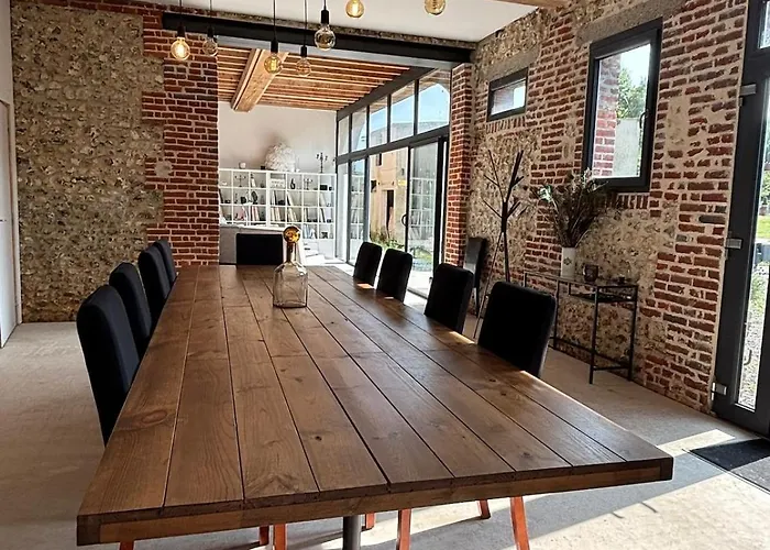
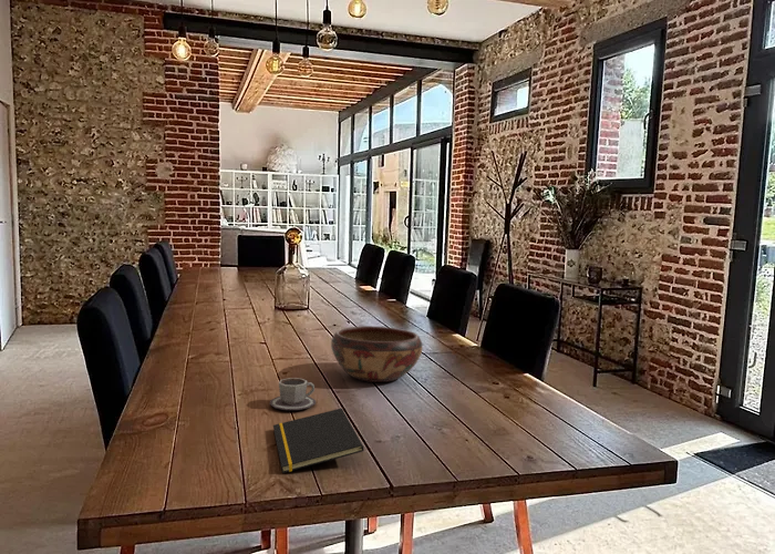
+ cup (292, 392)
+ notepad (314, 437)
+ decorative bowl (376, 353)
